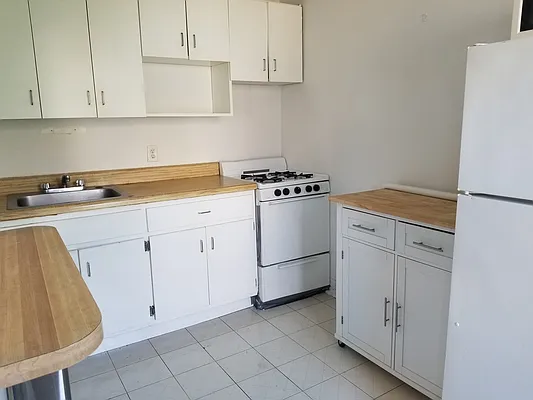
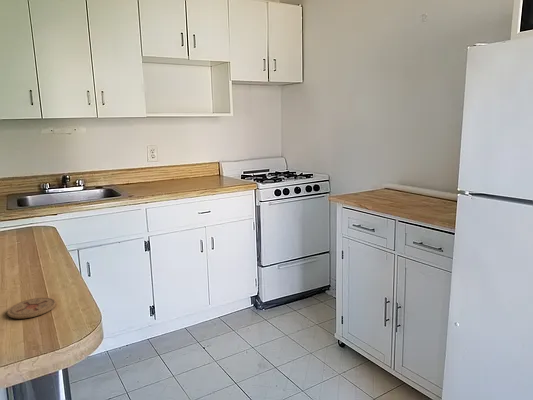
+ coaster (32, 307)
